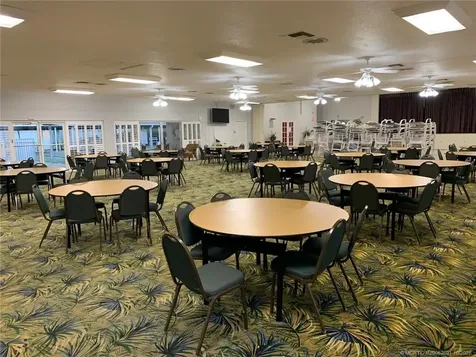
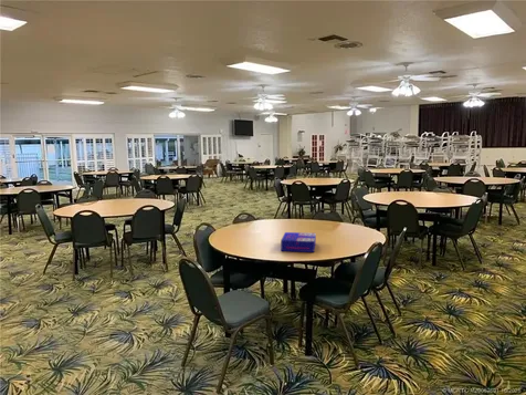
+ board game (298, 241)
